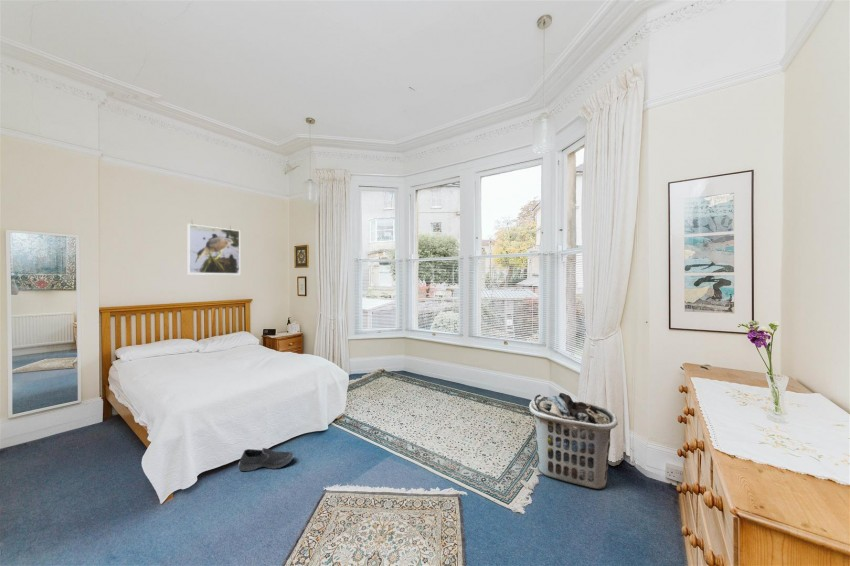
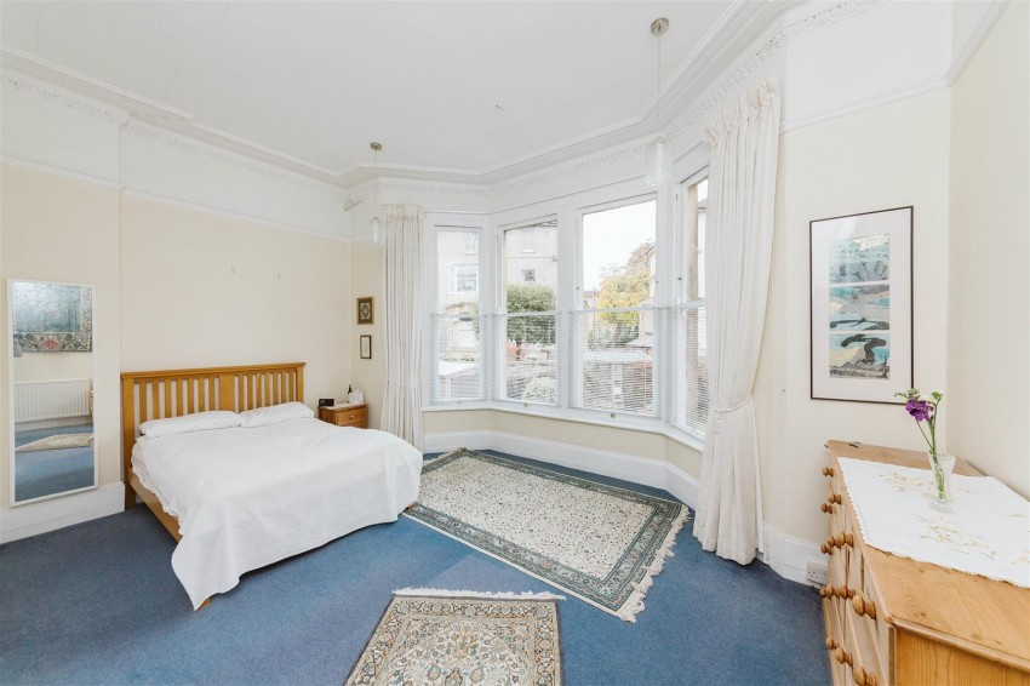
- shoe (266, 456)
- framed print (215, 251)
- clothes hamper (570, 434)
